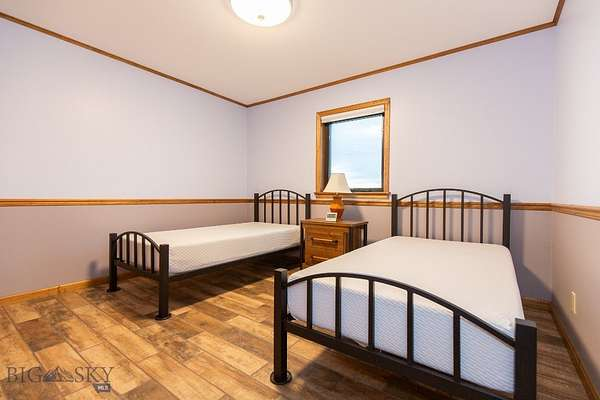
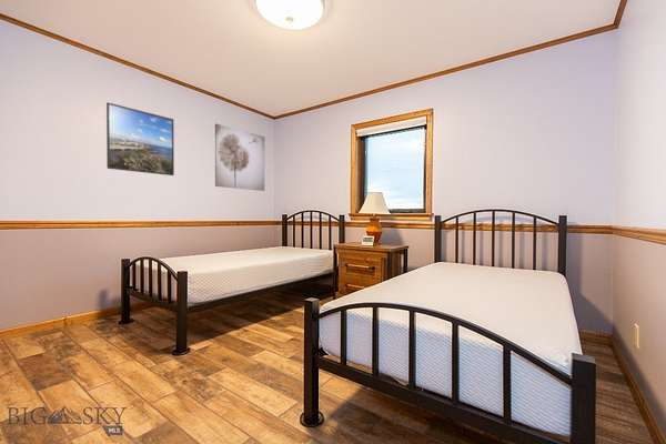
+ wall art (241, 159)
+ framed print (142, 141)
